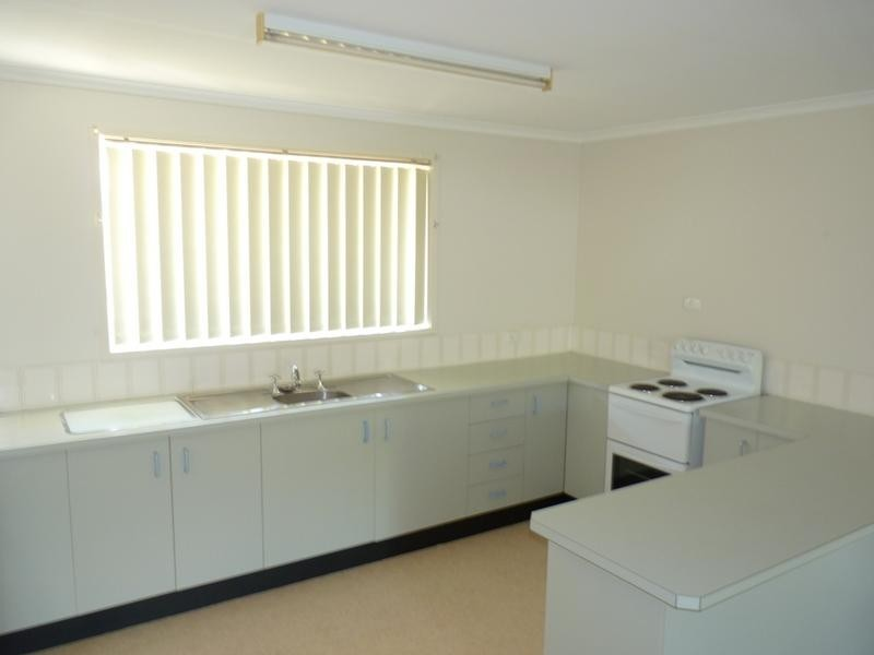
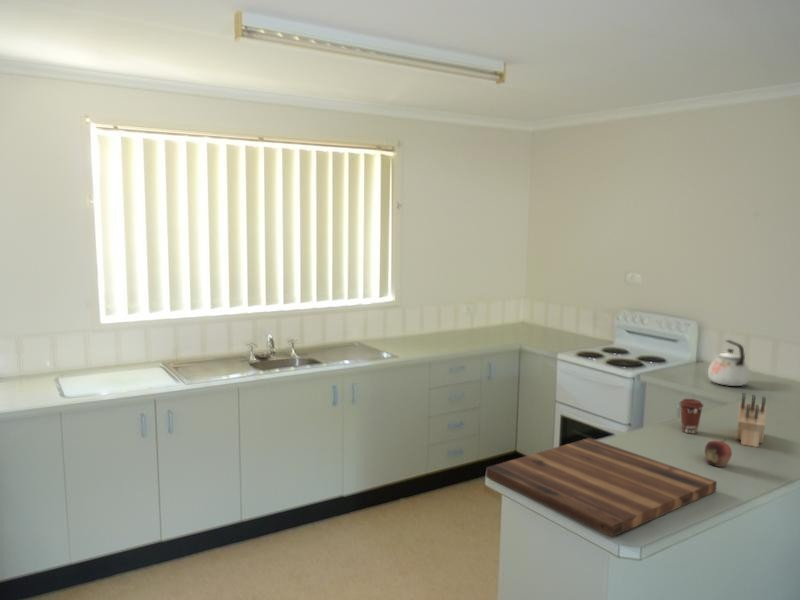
+ fruit (718, 451)
+ coffee cup (690, 416)
+ knife block (751, 415)
+ kettle (729, 362)
+ cutting board (598, 479)
